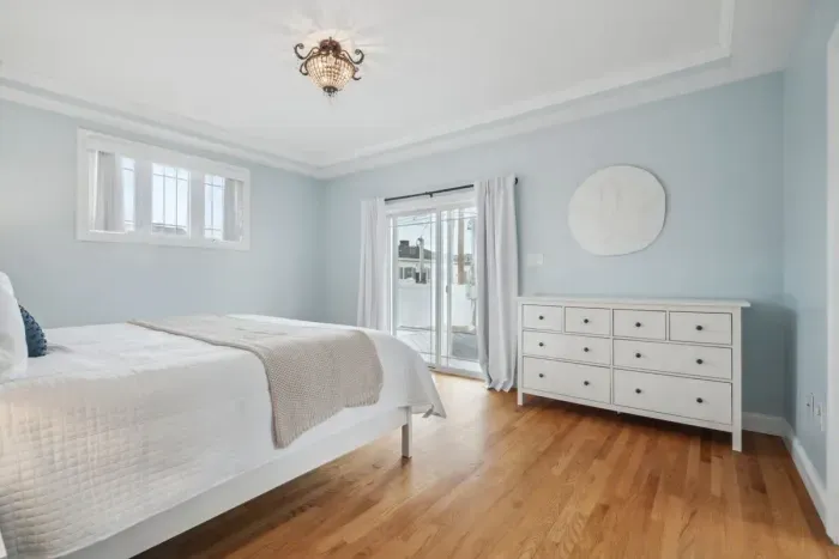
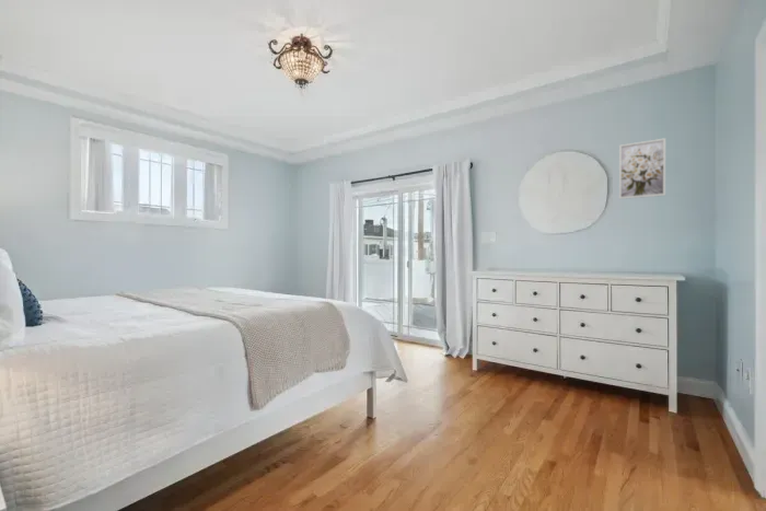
+ wall art (641, 170)
